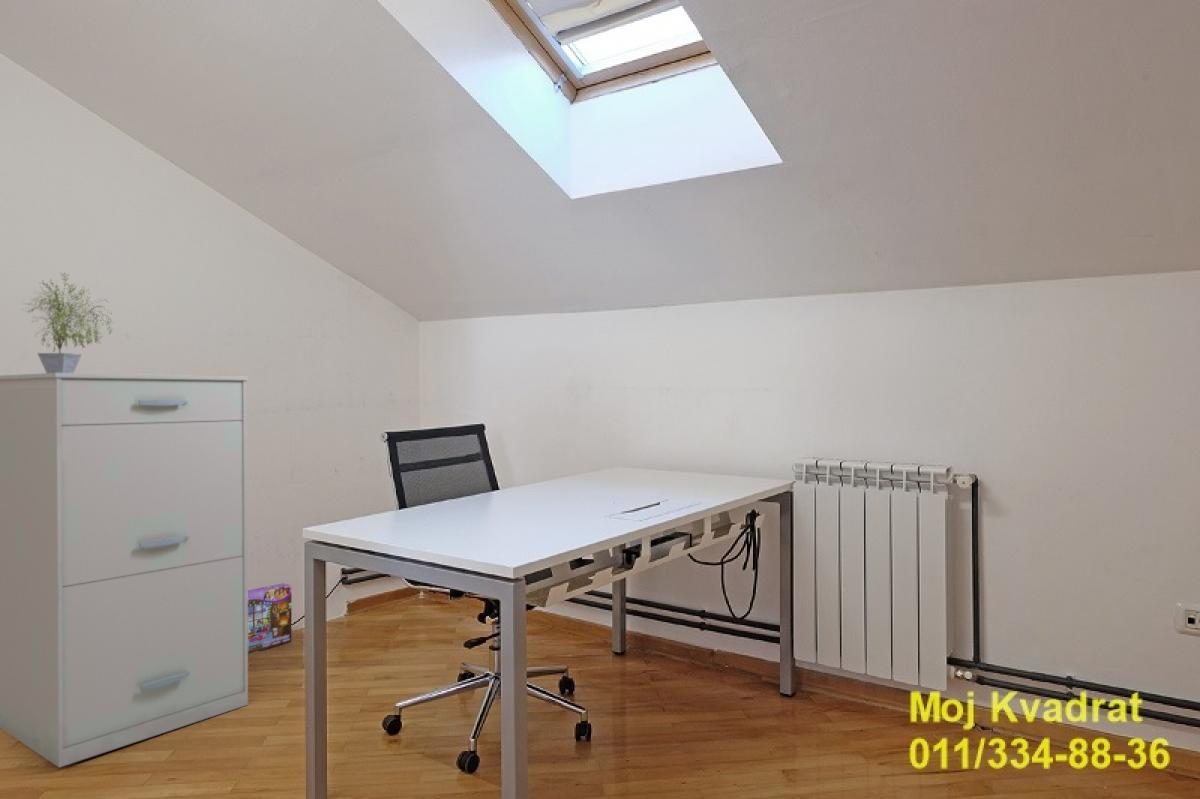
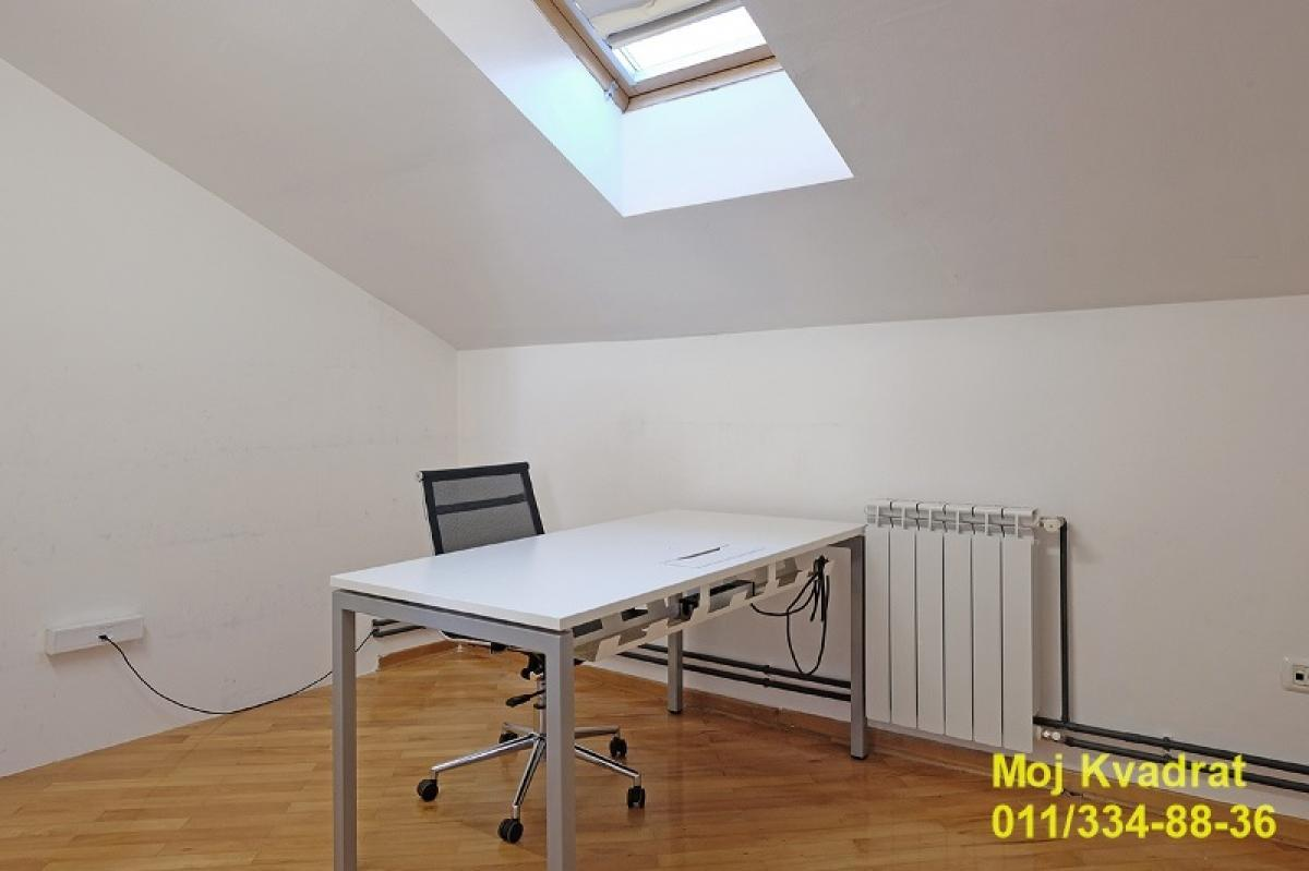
- potted plant (68, 324)
- box (248, 621)
- filing cabinet (120, 544)
